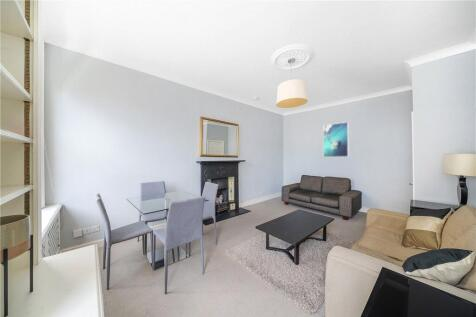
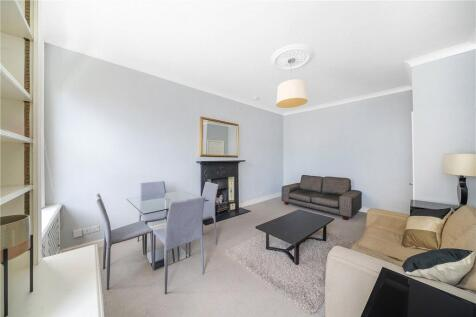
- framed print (335, 140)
